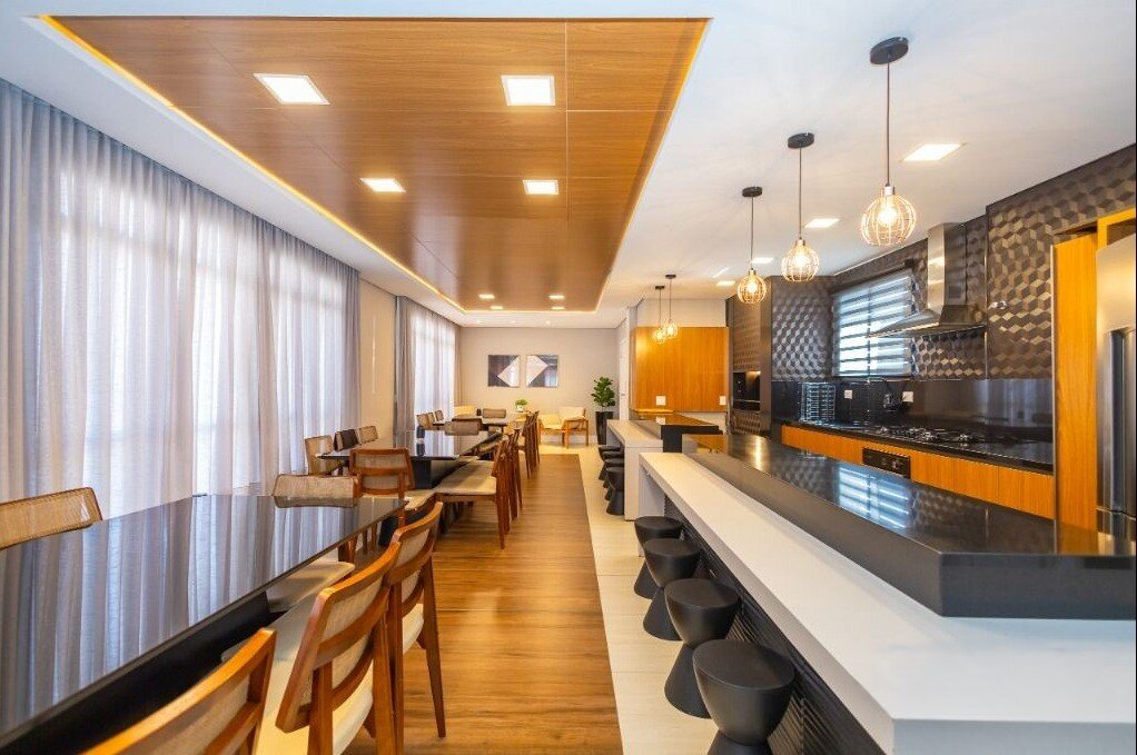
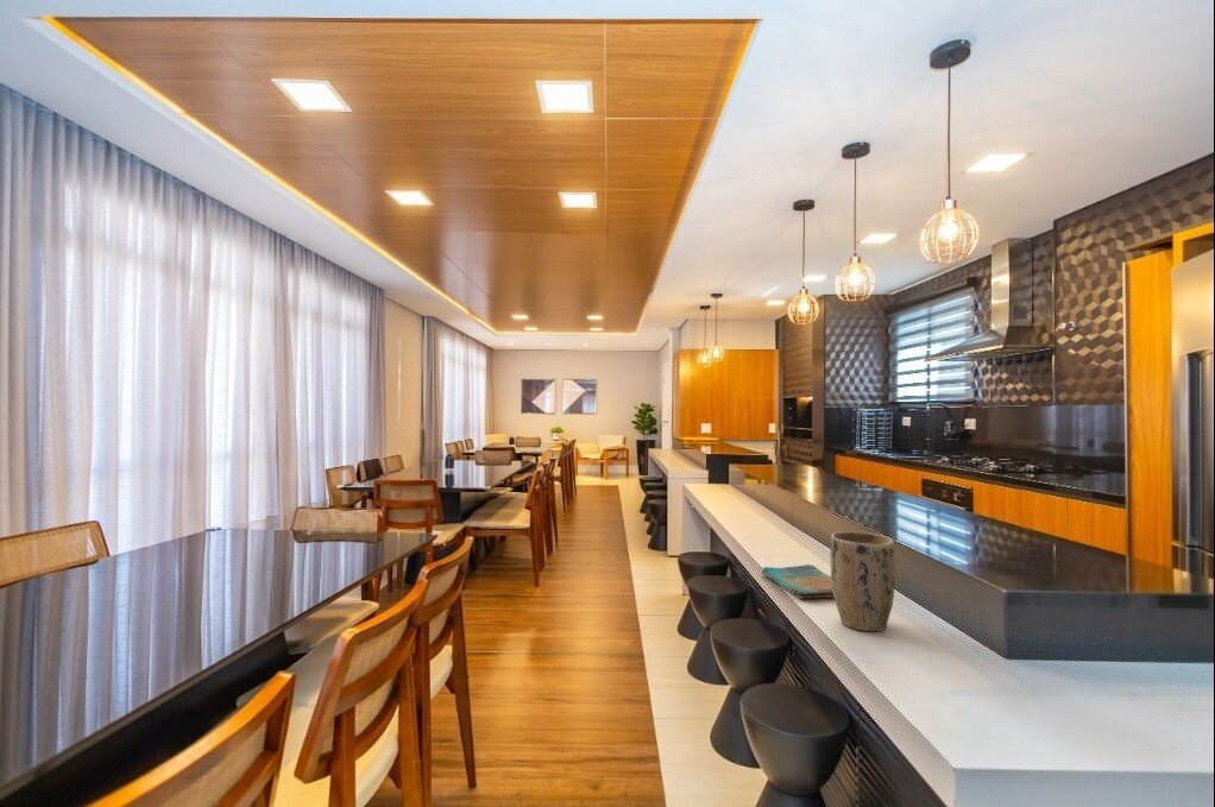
+ dish towel (806, 580)
+ plant pot (862, 580)
